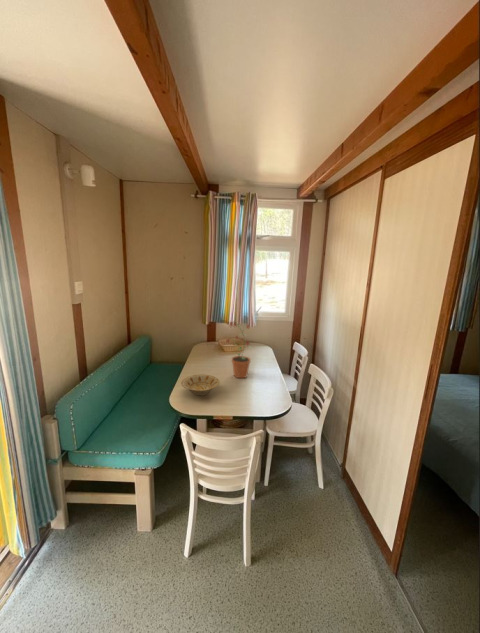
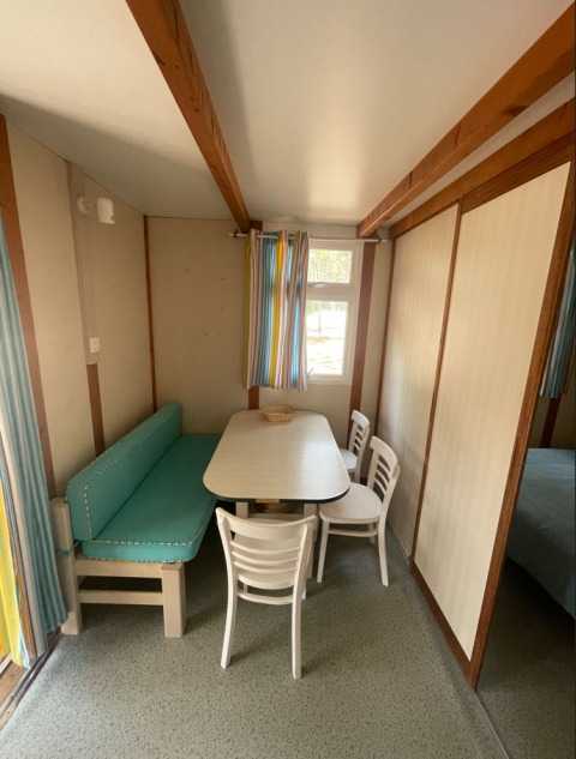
- potted plant (240, 349)
- bowl (200, 386)
